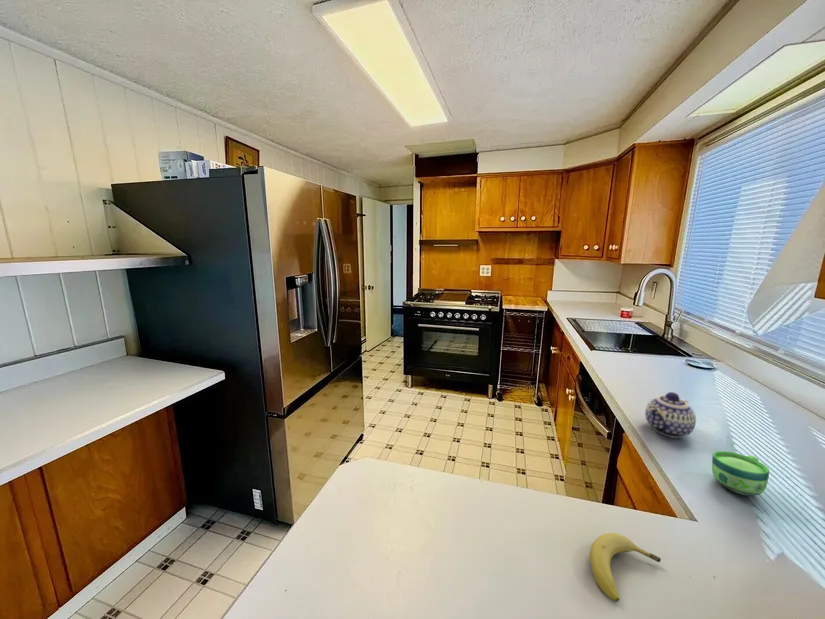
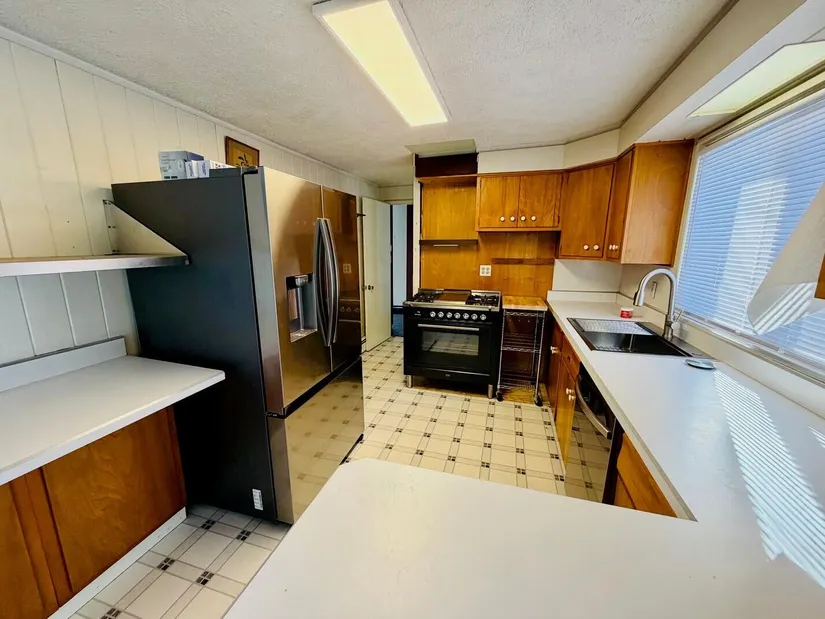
- cup (738, 471)
- fruit (614, 554)
- teapot (670, 412)
